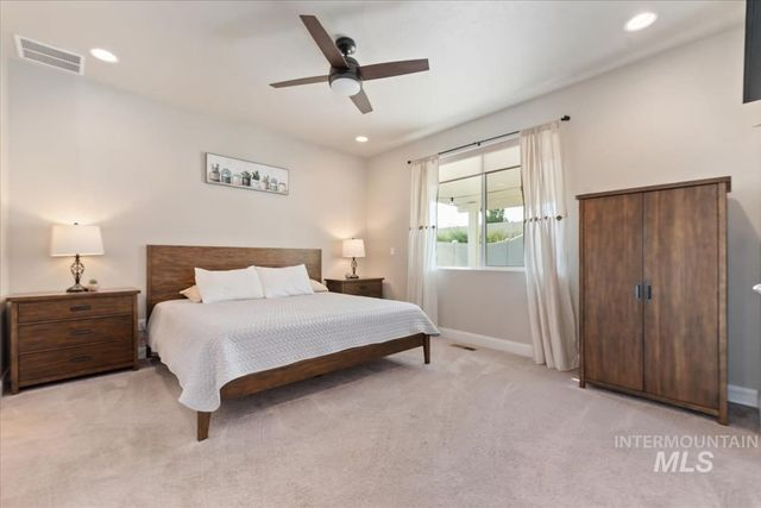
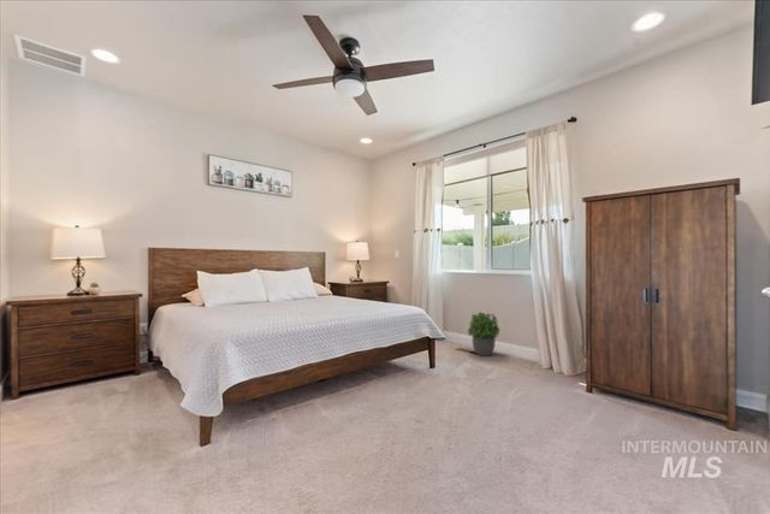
+ potted plant (482, 332)
